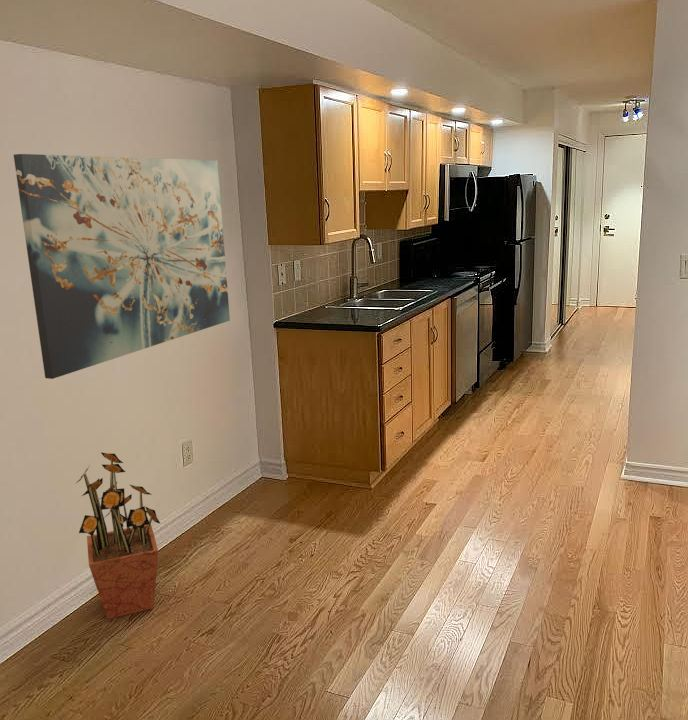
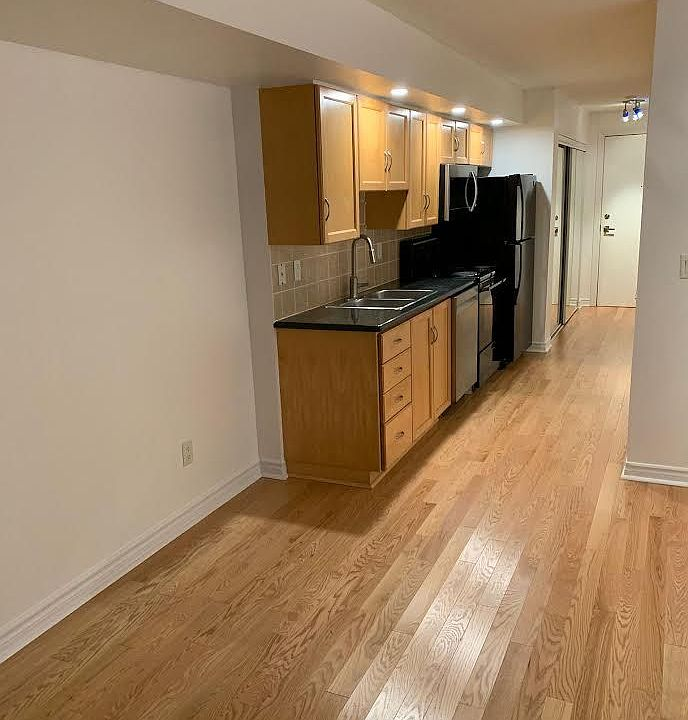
- potted plant (120, 531)
- wall art (143, 254)
